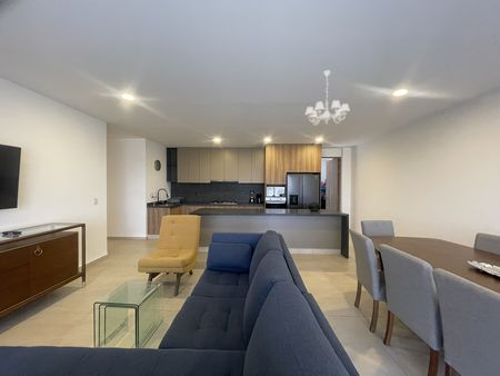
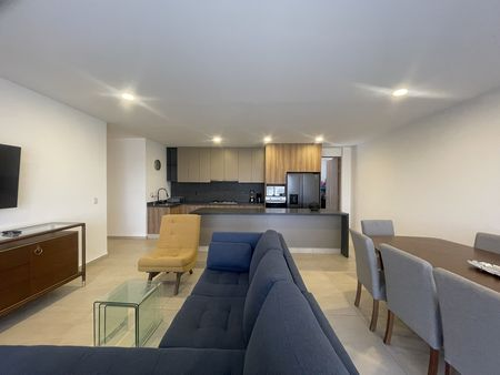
- chandelier (327, 97)
